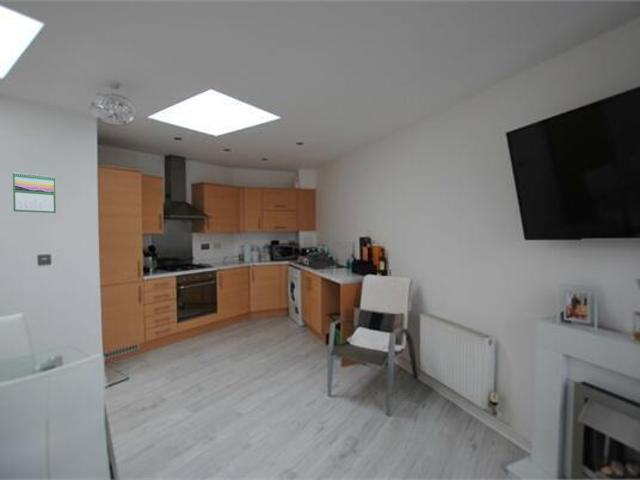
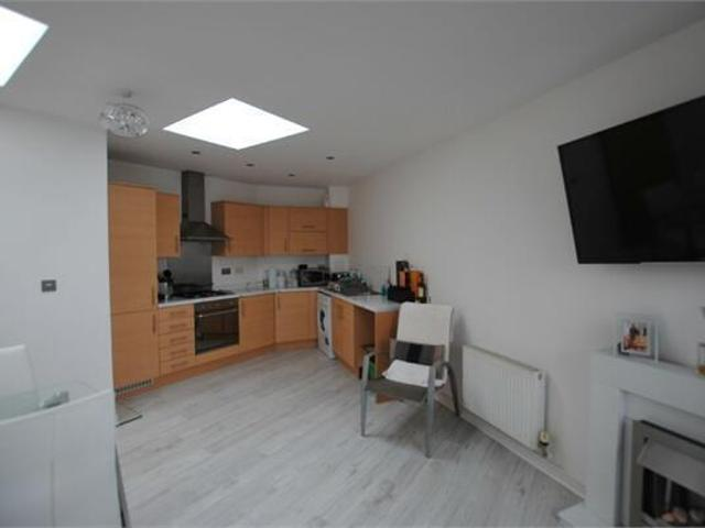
- calendar (35, 193)
